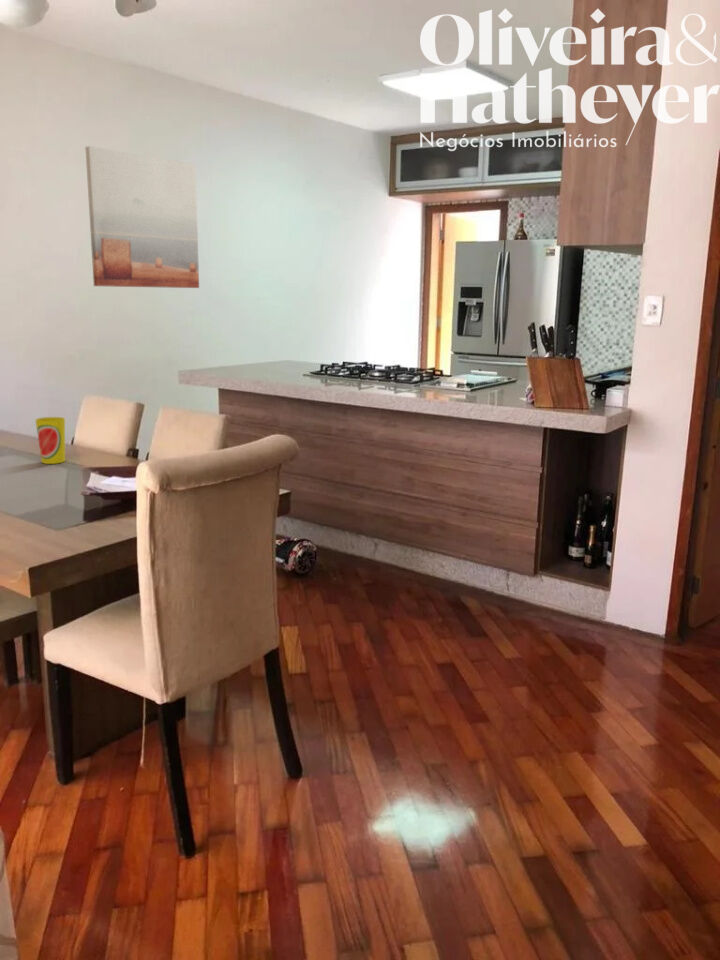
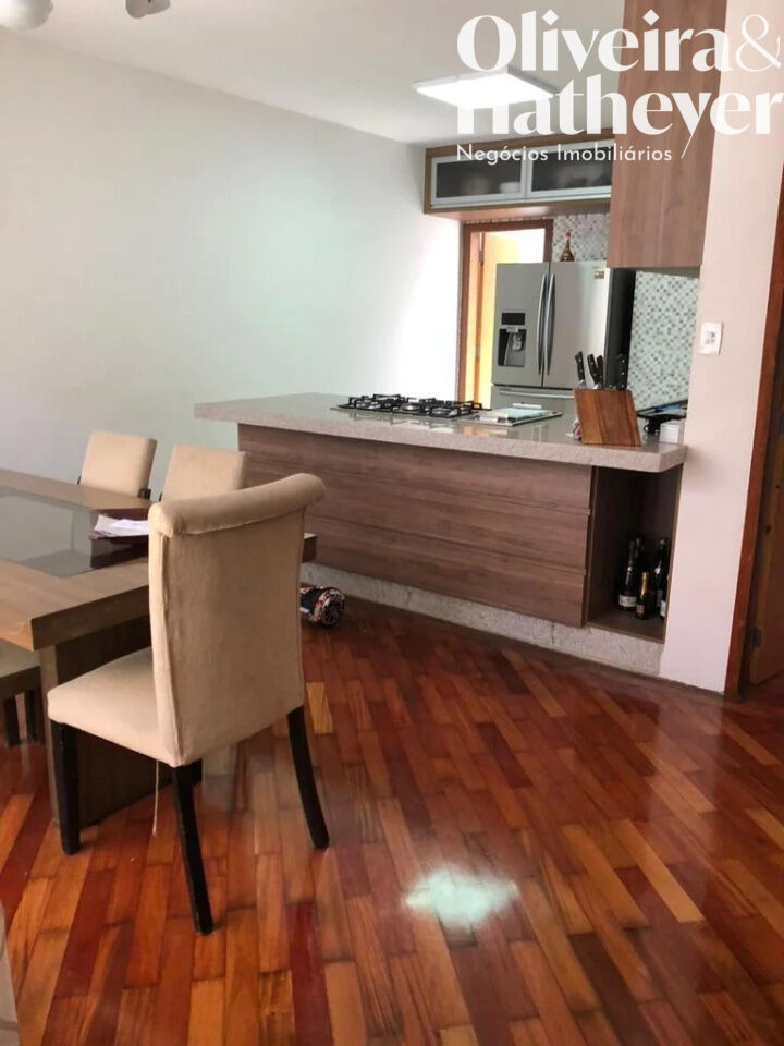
- wall art (146, 222)
- cup (51, 440)
